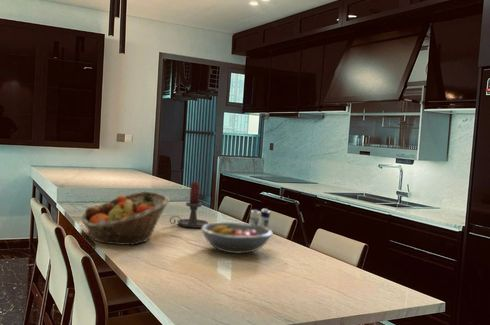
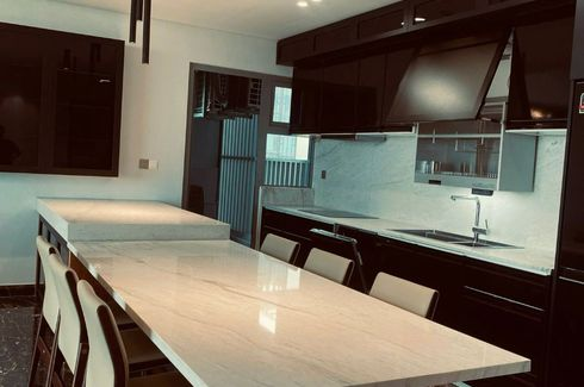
- candle (261, 221)
- fruit bowl (236, 236)
- fruit basket (125, 215)
- candle holder (189, 203)
